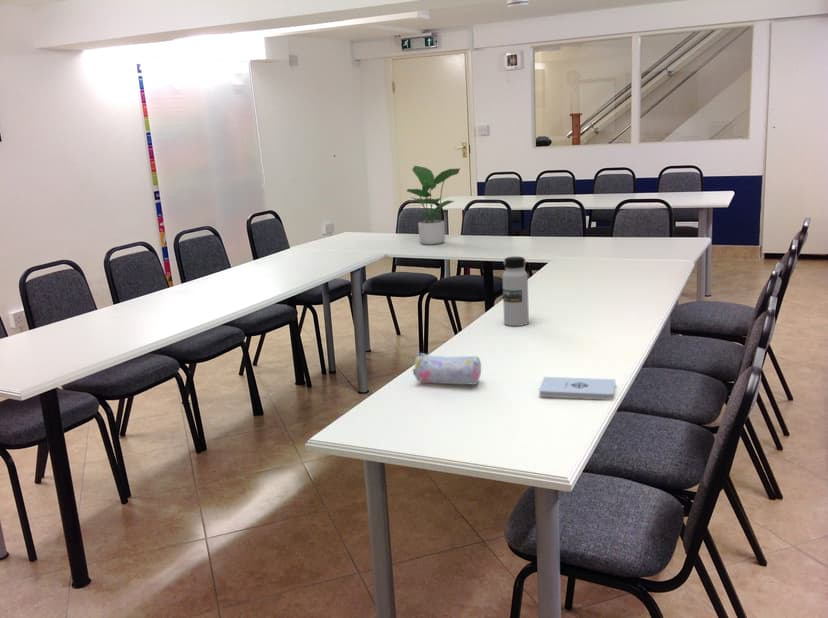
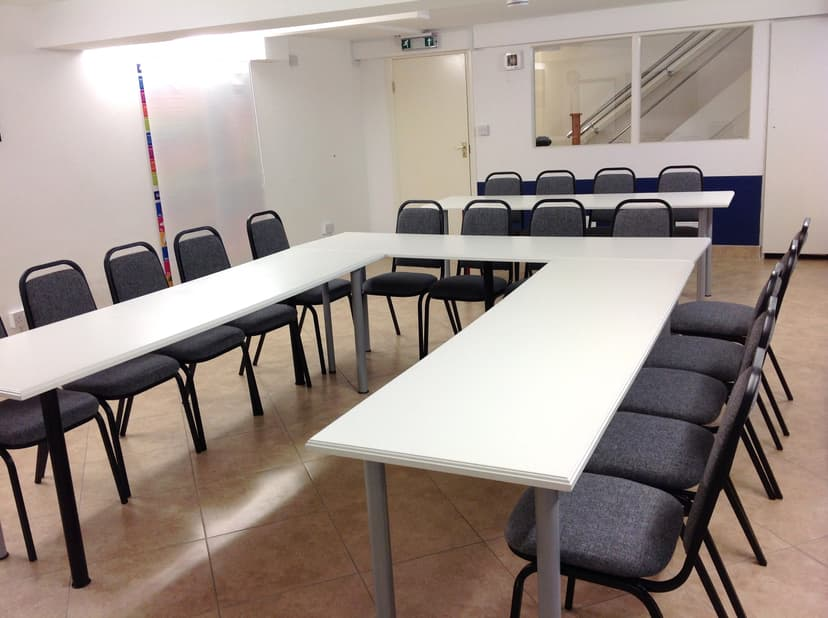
- water bottle (515, 290)
- potted plant (430, 204)
- notepad (577, 387)
- pencil case (447, 368)
